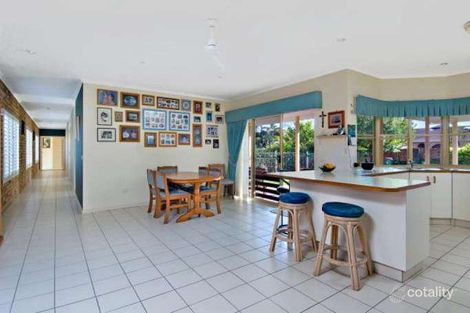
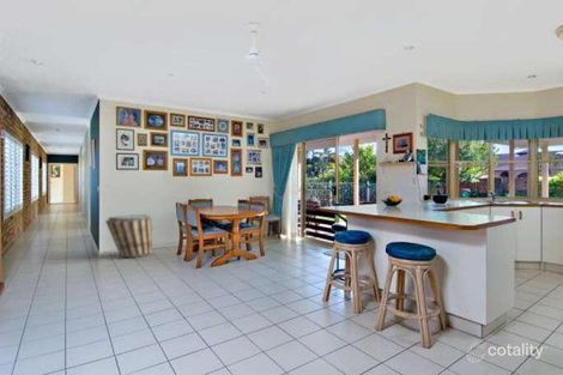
+ basket (129, 235)
